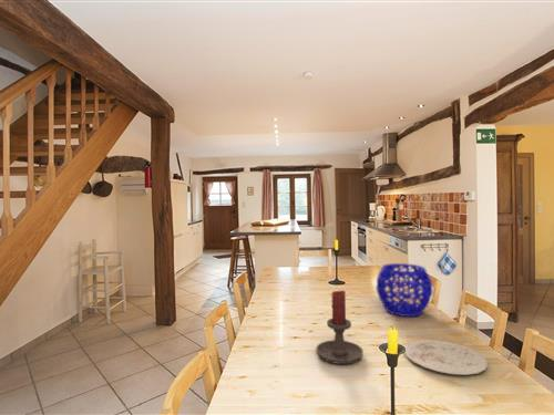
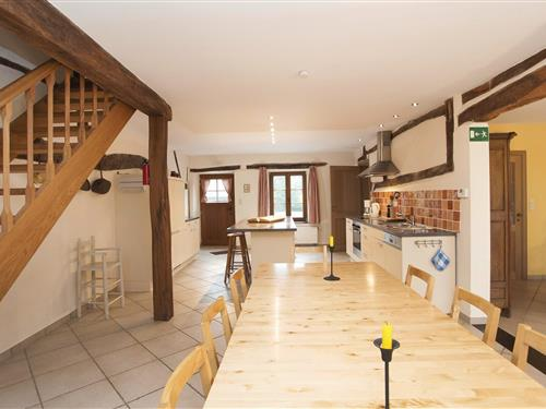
- plate (443, 356)
- decorative bowl (403, 289)
- candle holder (339, 320)
